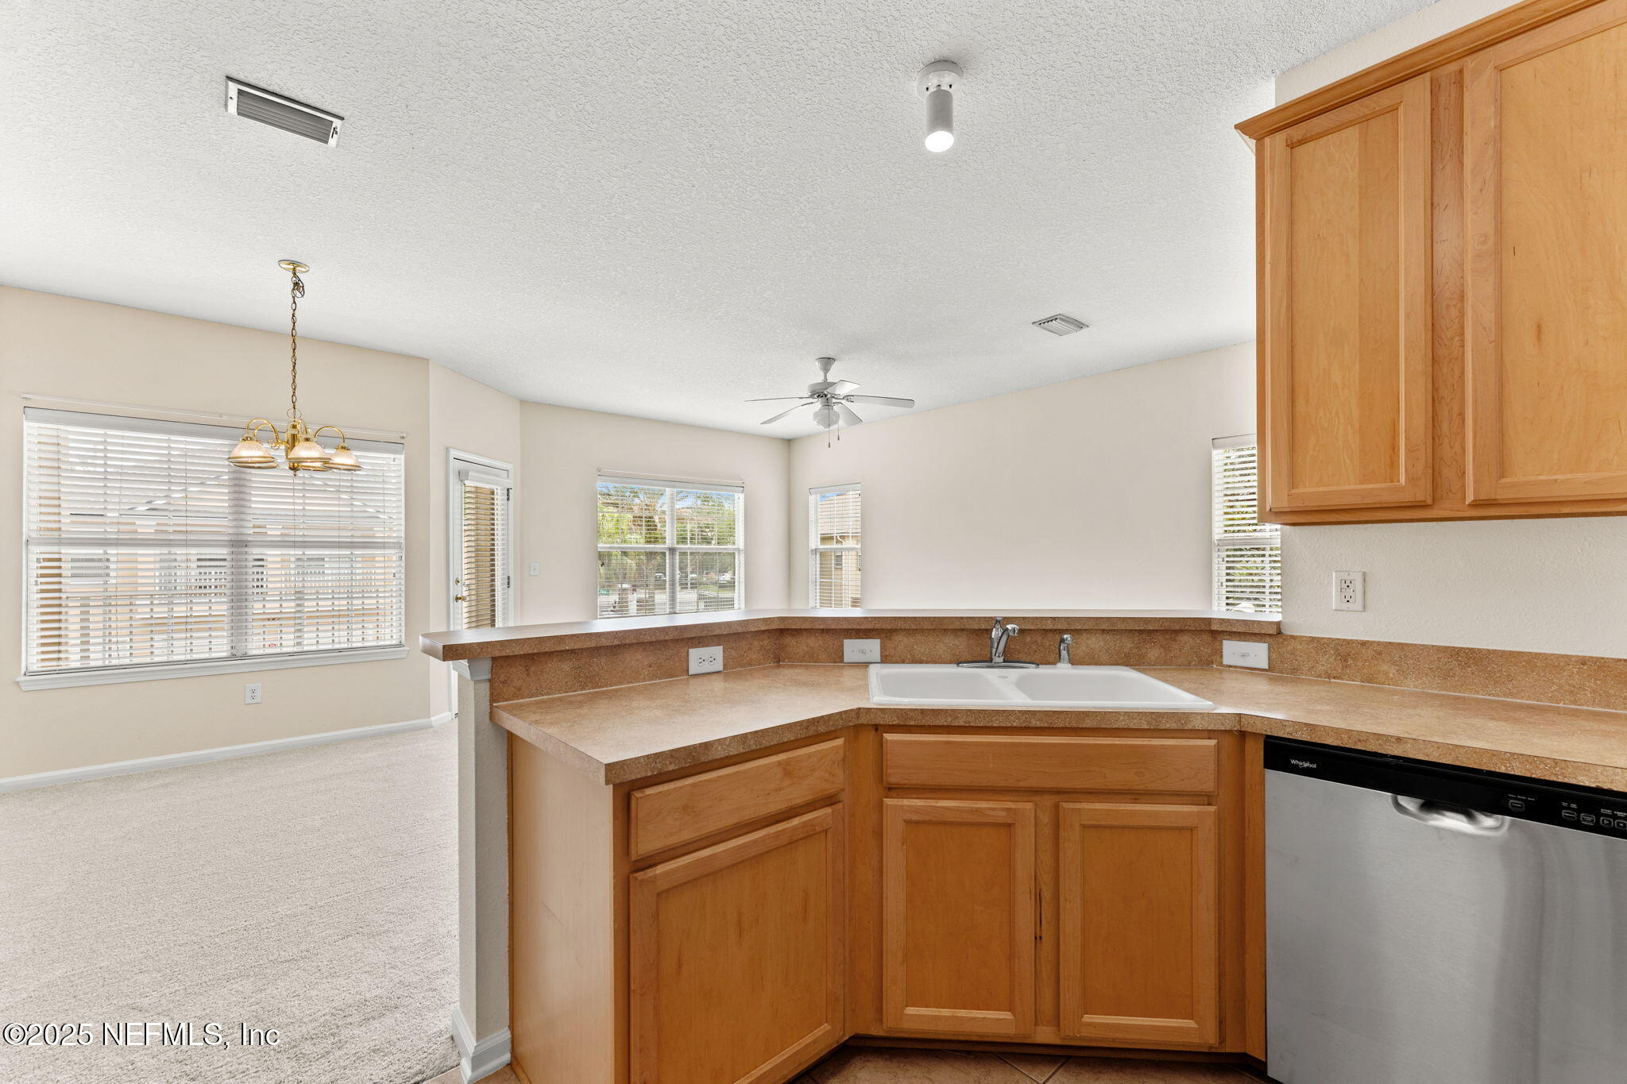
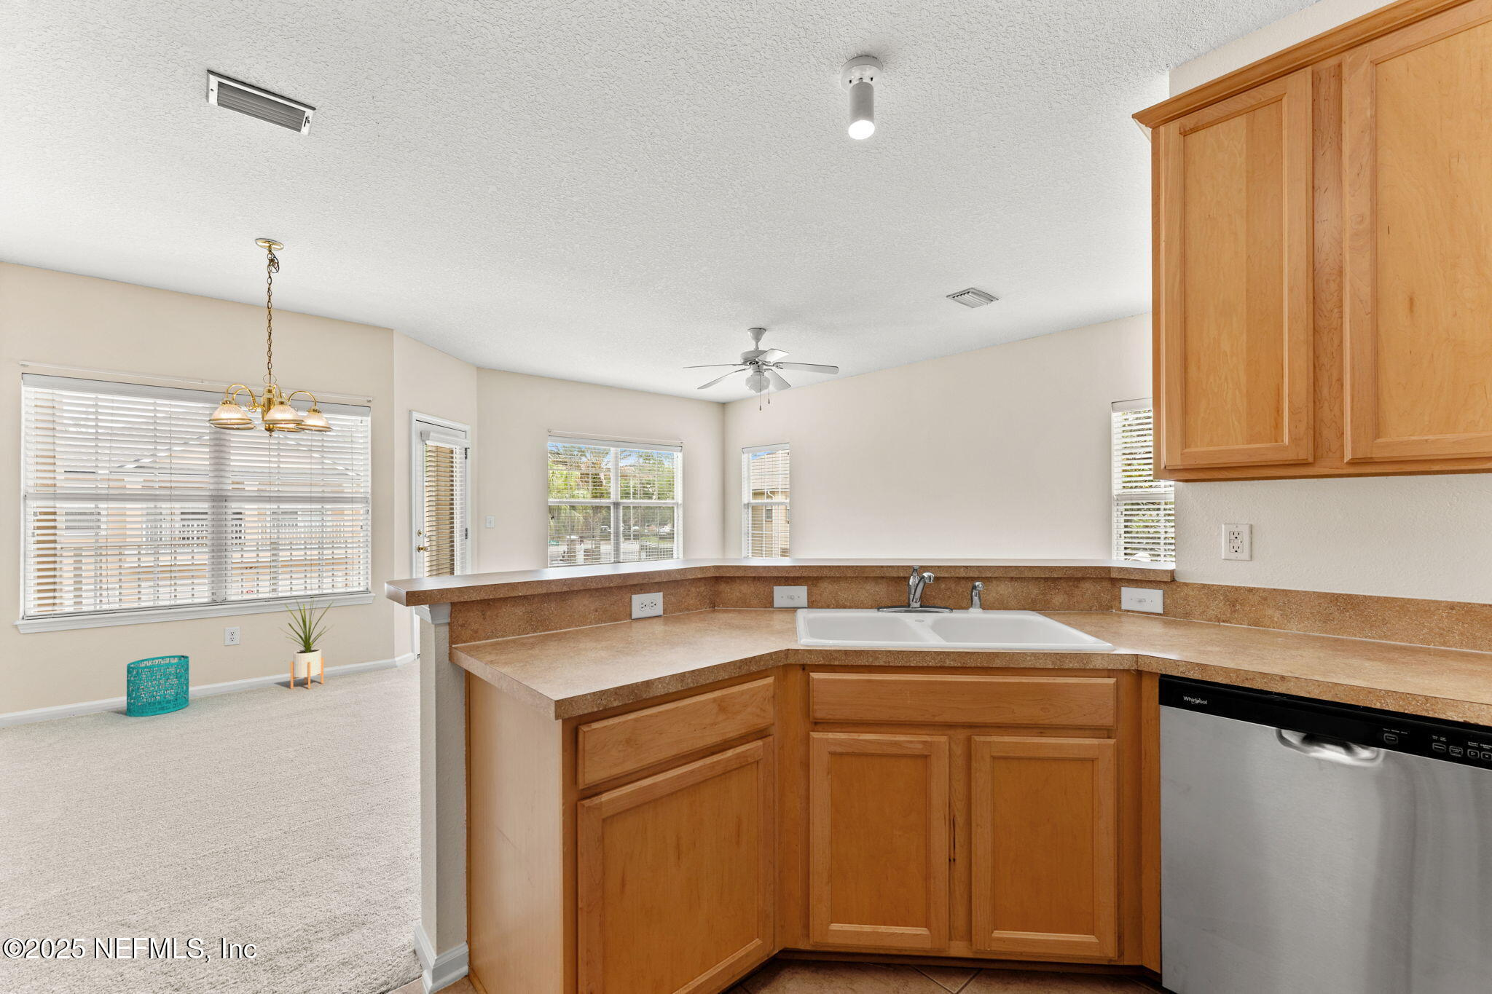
+ house plant (308, 639)
+ wastebasket (159, 684)
